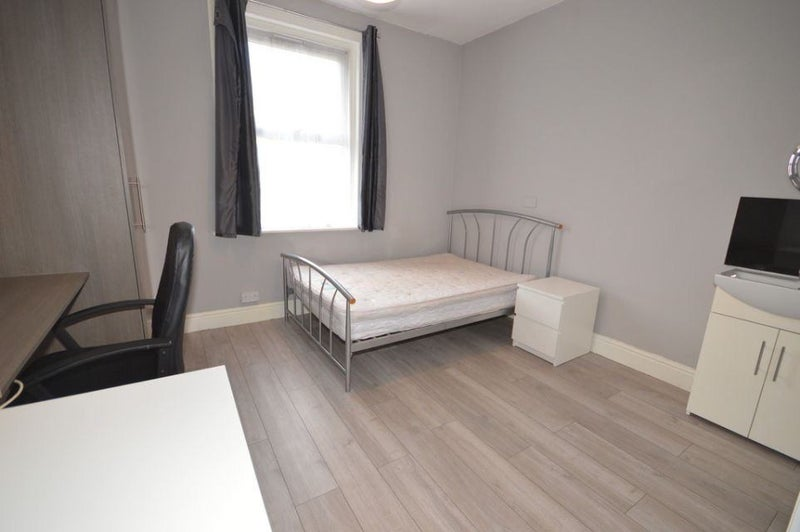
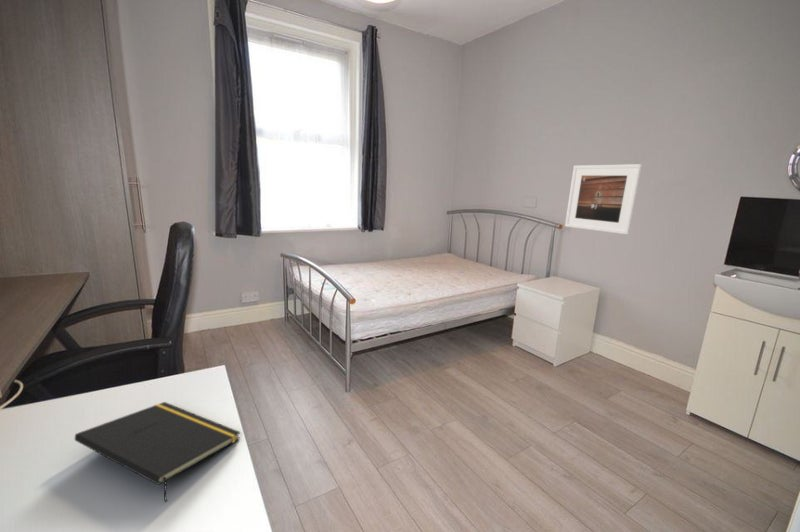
+ notepad (161, 436)
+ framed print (599, 198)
